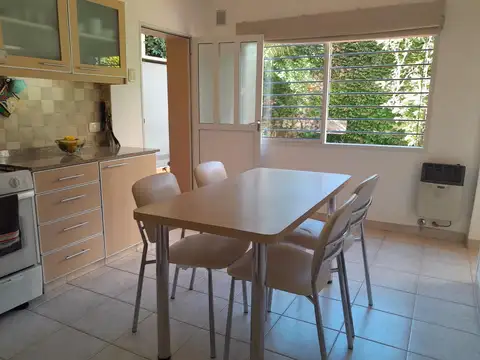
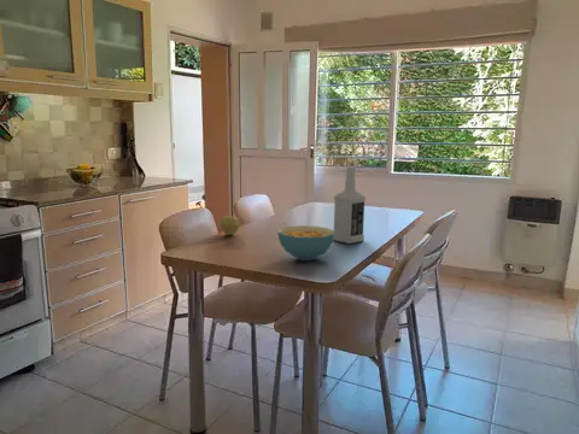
+ vodka (349, 204)
+ cereal bowl (305, 245)
+ fruit (229, 223)
